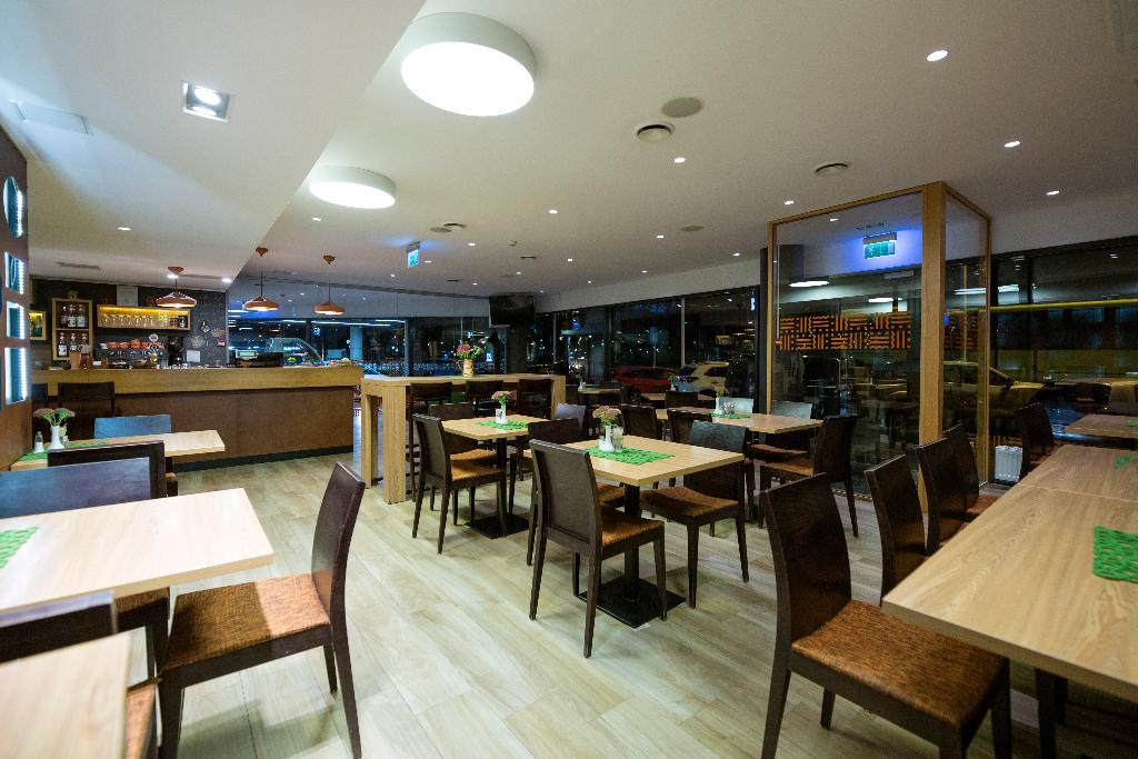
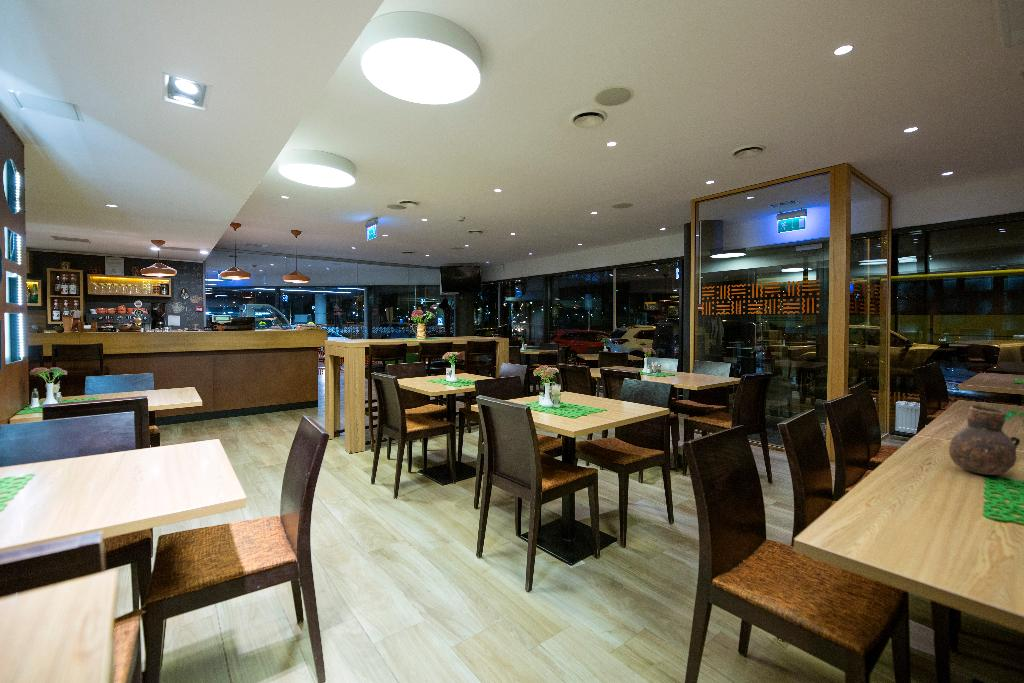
+ vase (981, 439)
